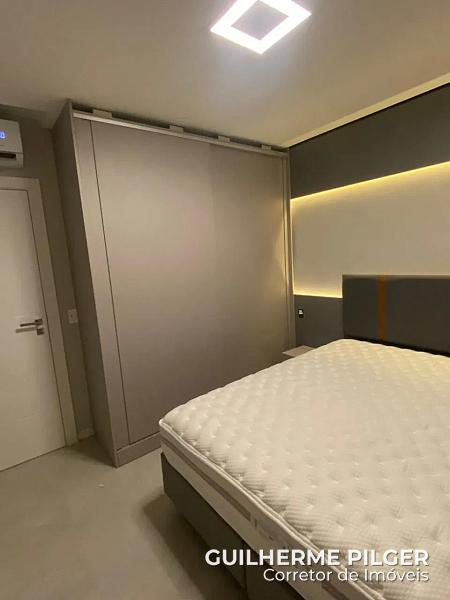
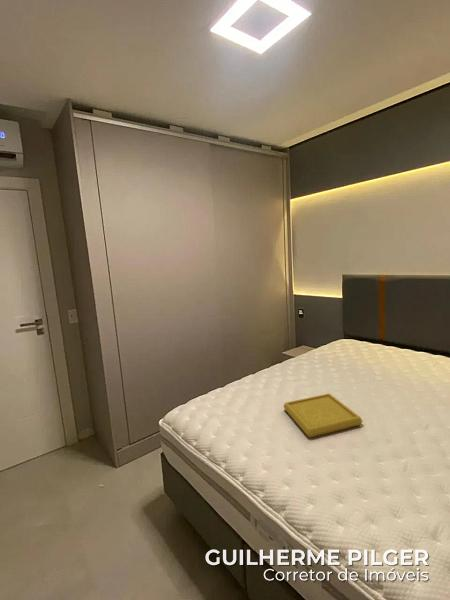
+ serving tray (320, 413)
